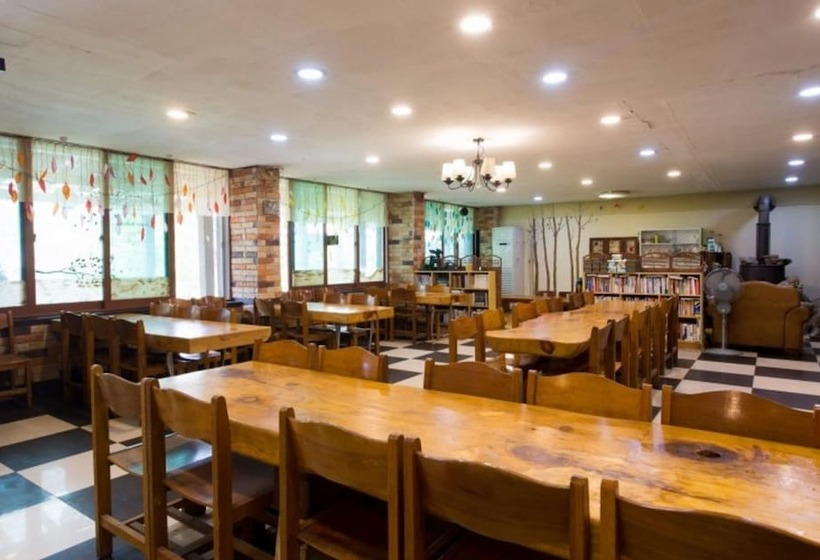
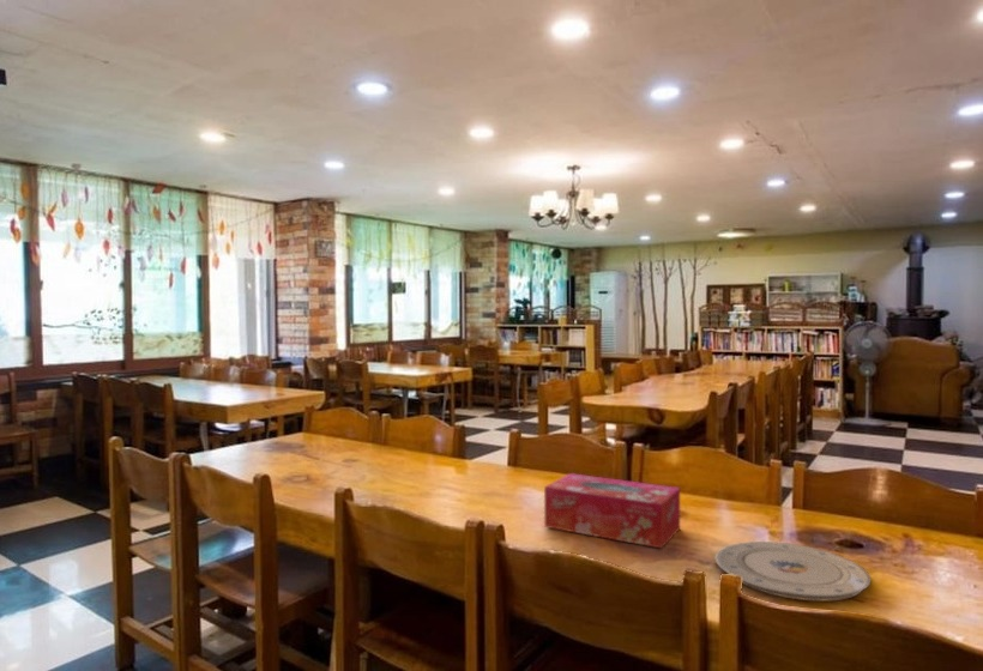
+ plate (789, 569)
+ tissue box (611, 507)
